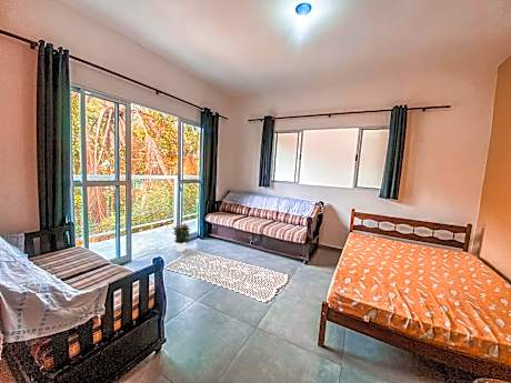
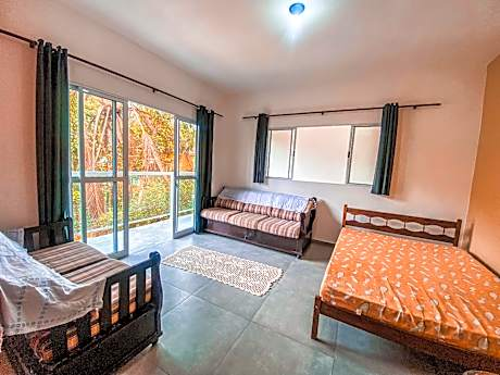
- potted flower (181, 236)
